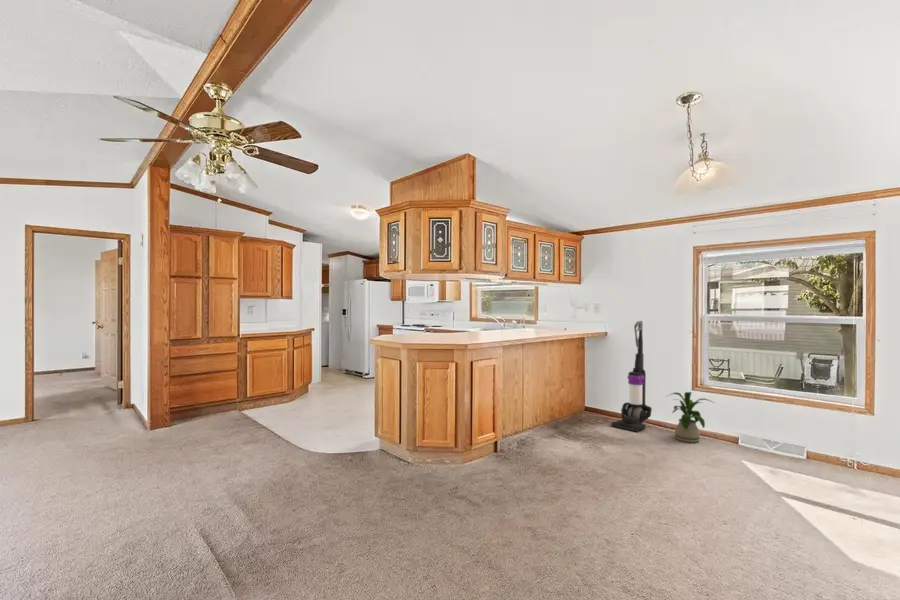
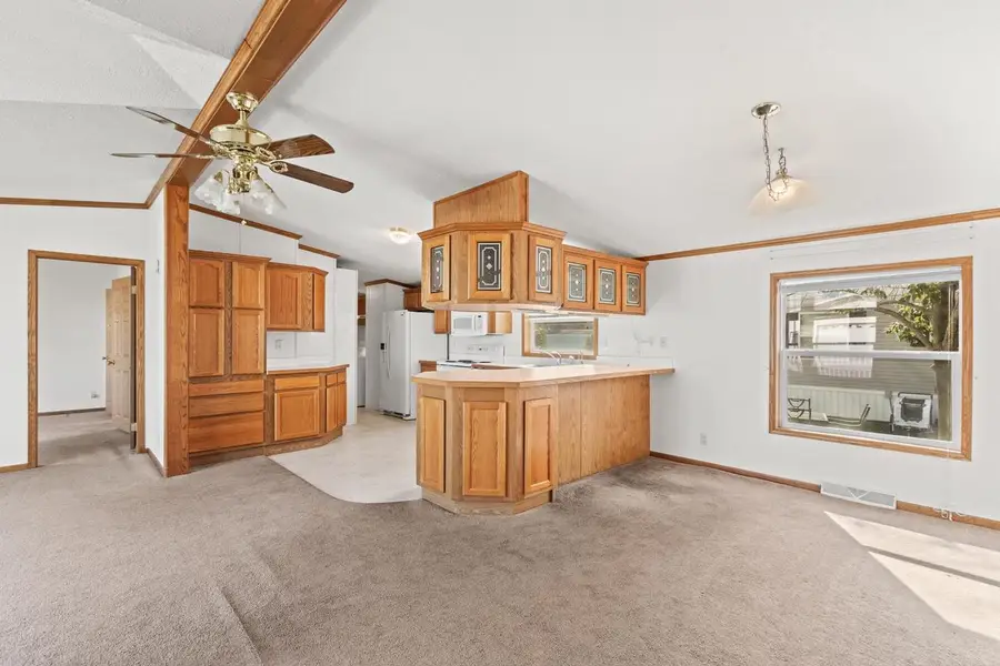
- house plant (690, 413)
- vacuum cleaner (634, 373)
